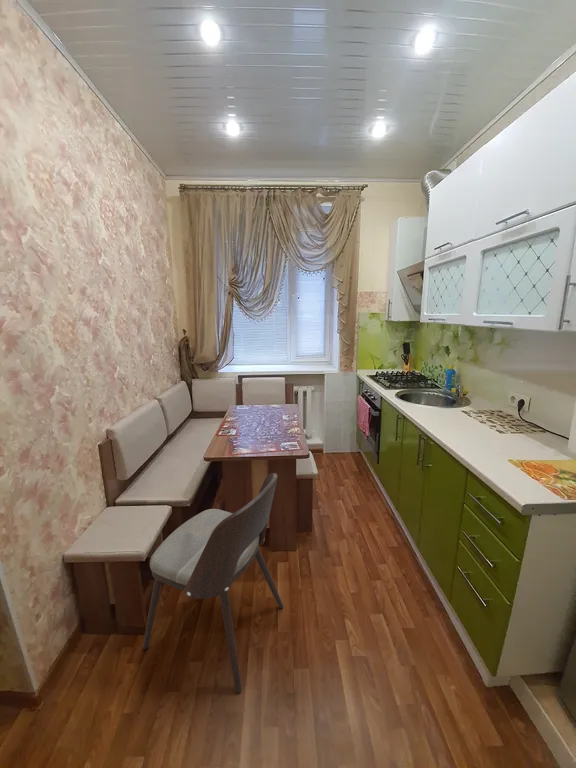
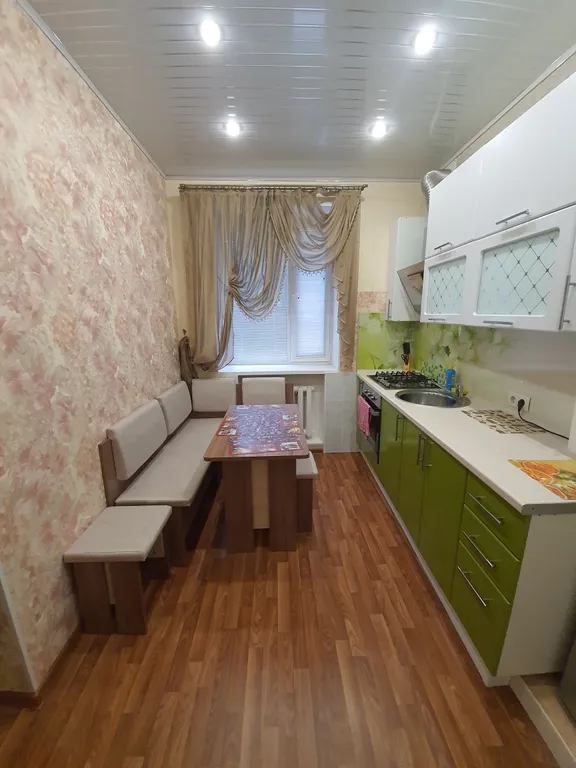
- dining chair (218, 554)
